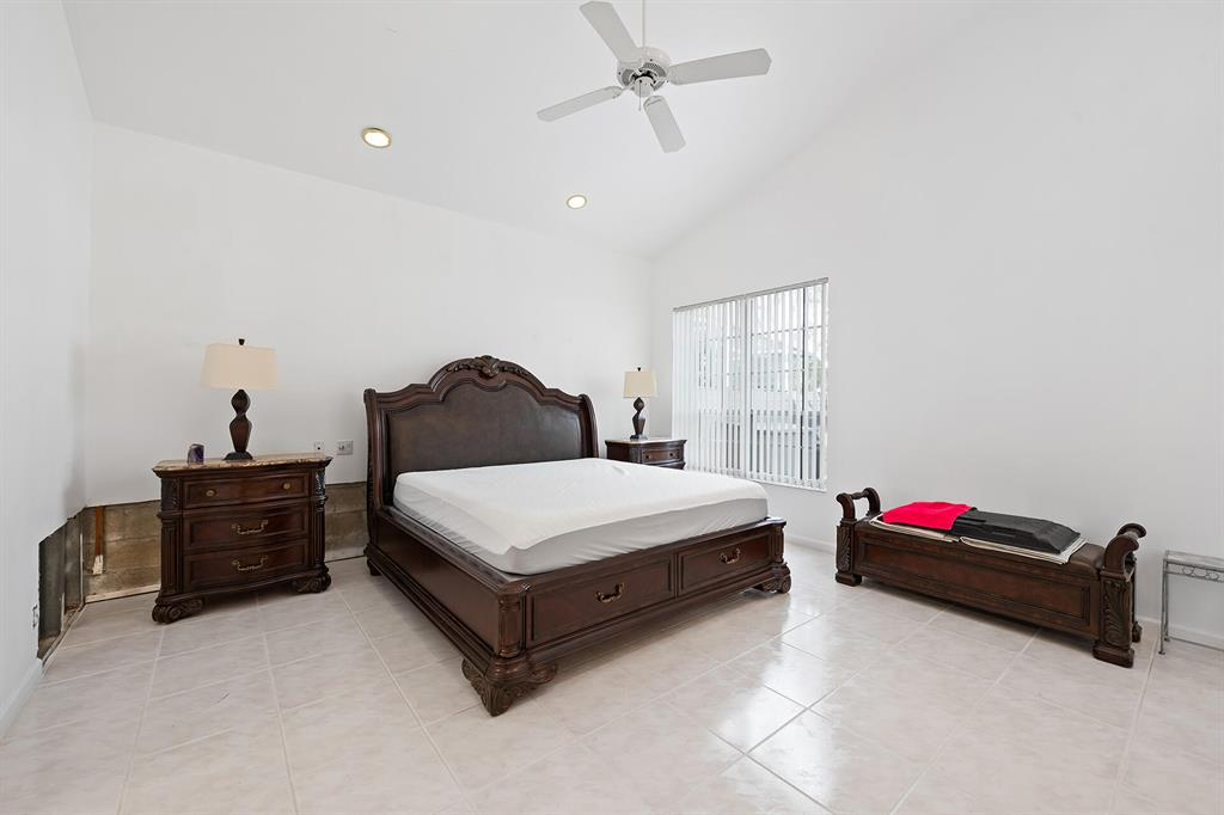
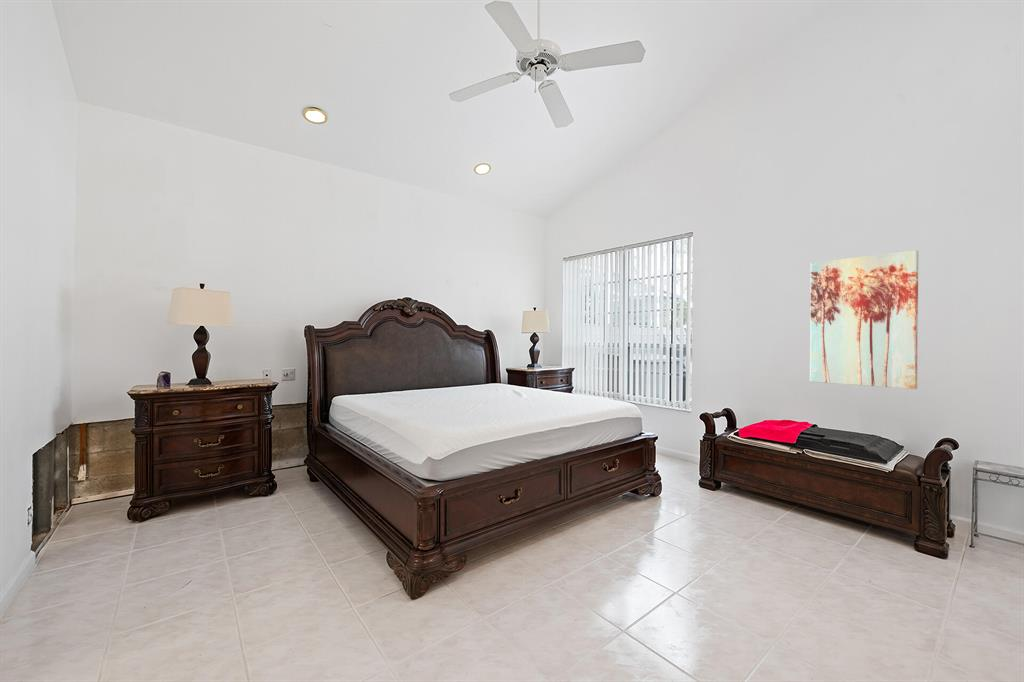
+ wall art (859, 321)
